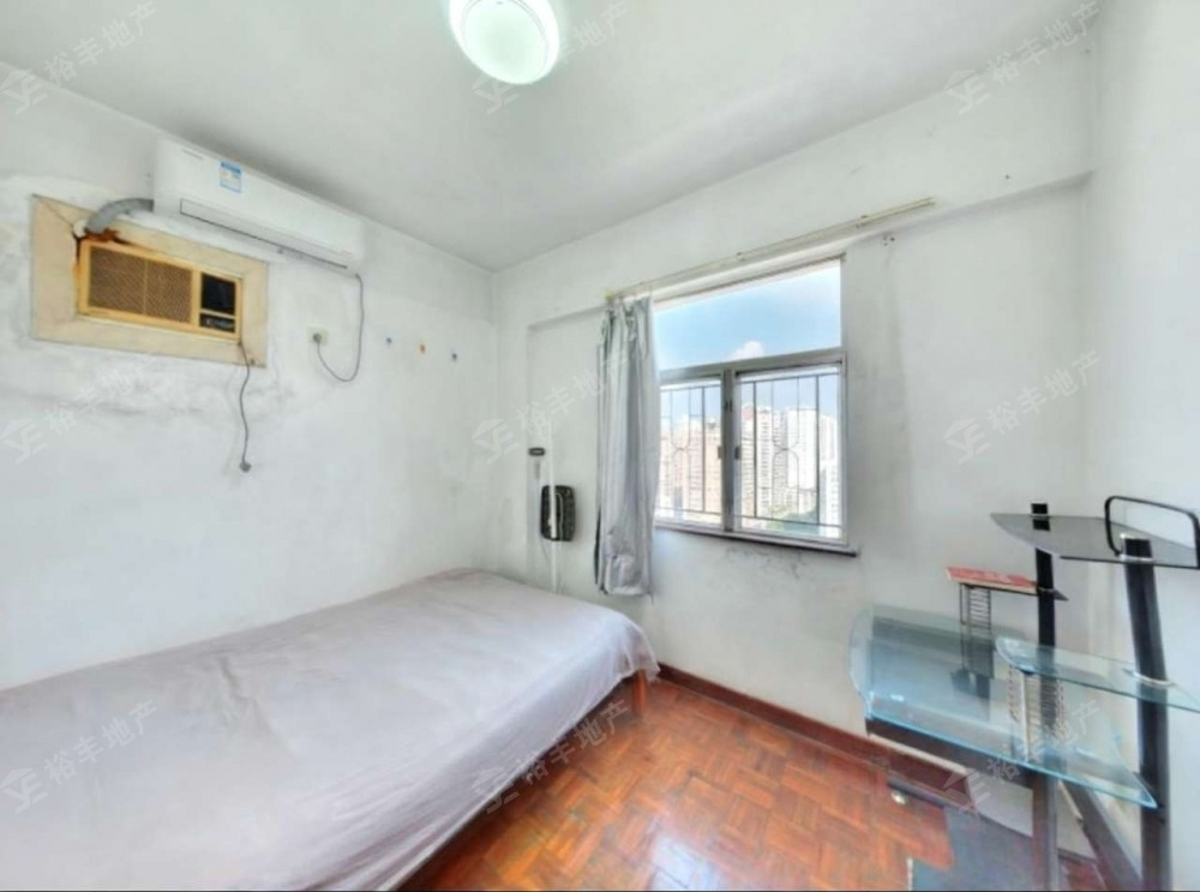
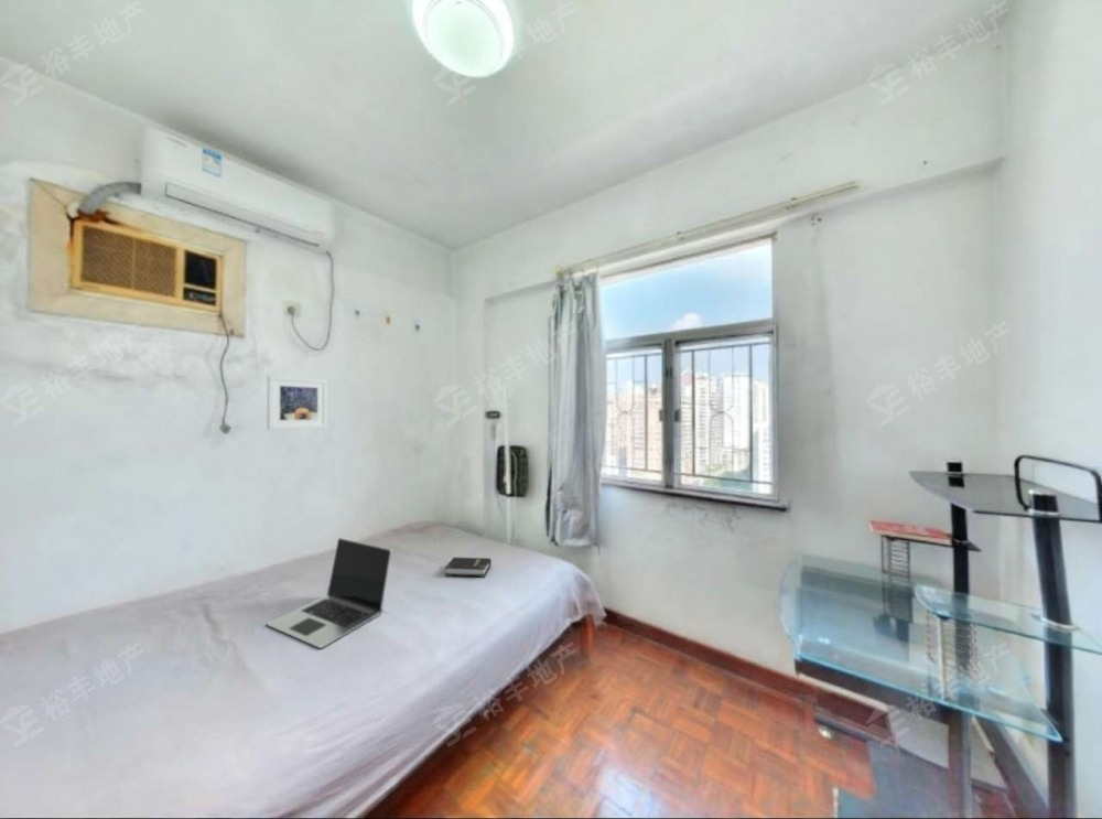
+ laptop (331, 585)
+ hardback book (468, 565)
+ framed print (299, 403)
